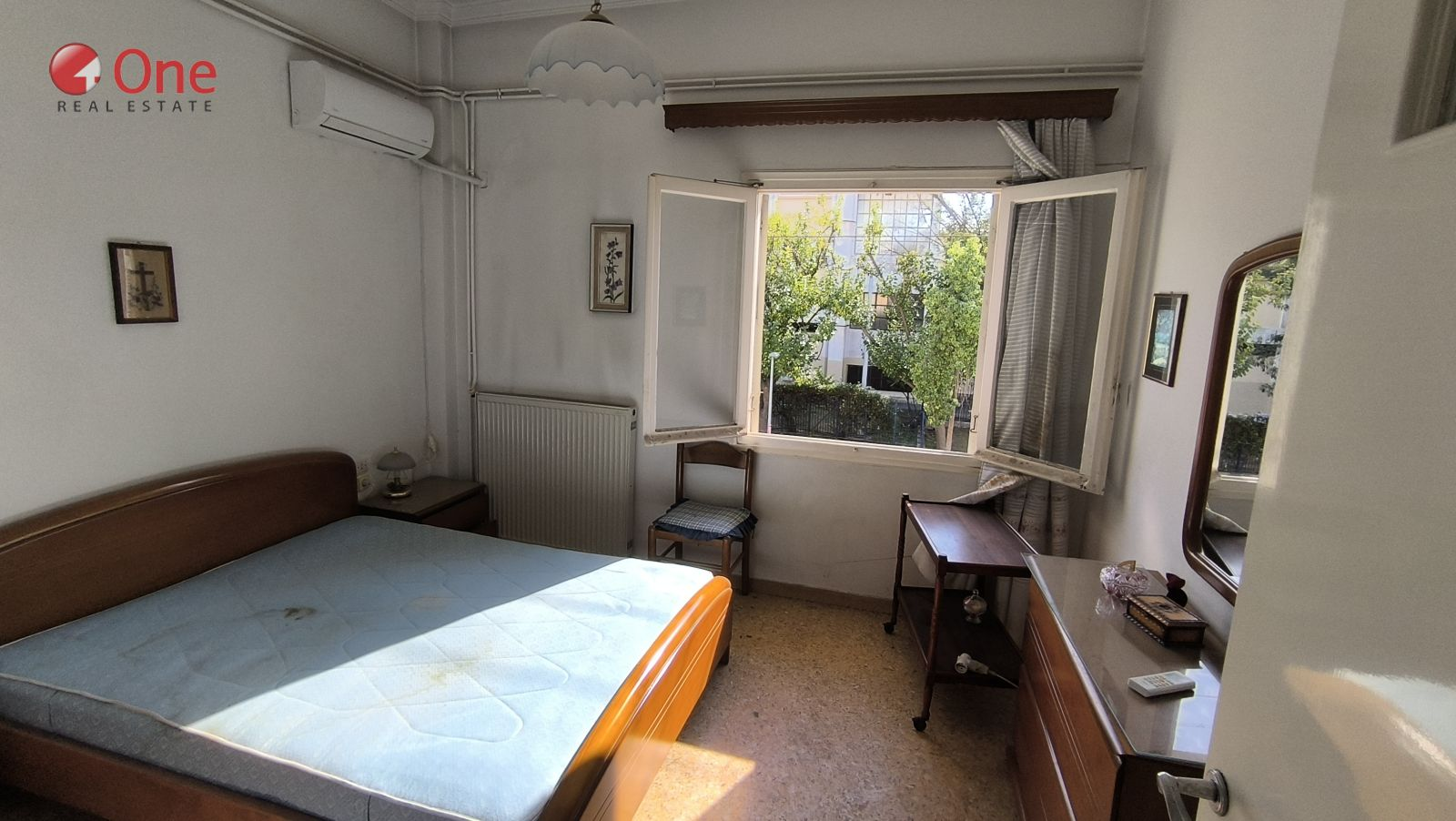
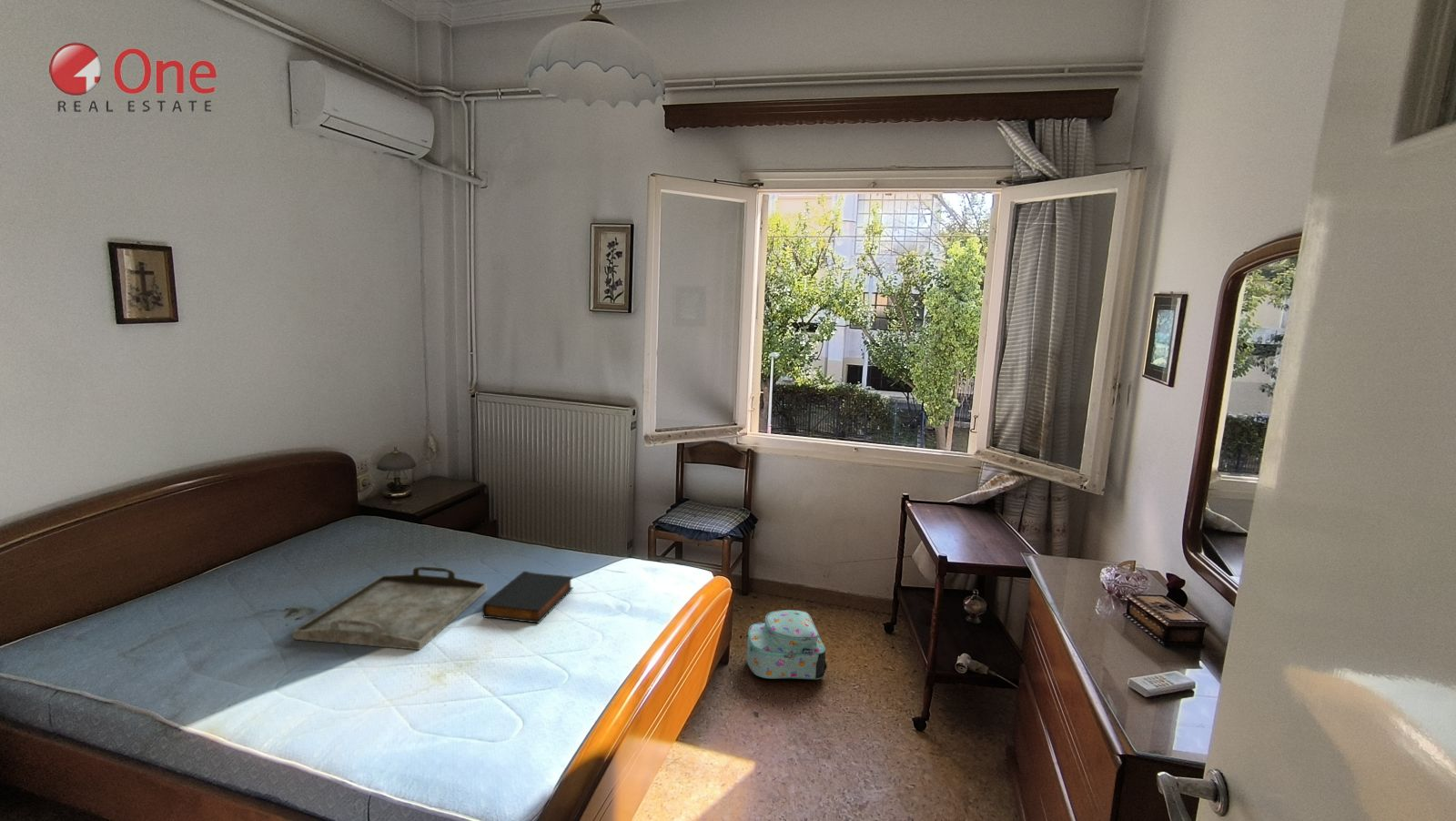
+ backpack (785, 644)
+ book (530, 595)
+ serving tray (399, 602)
